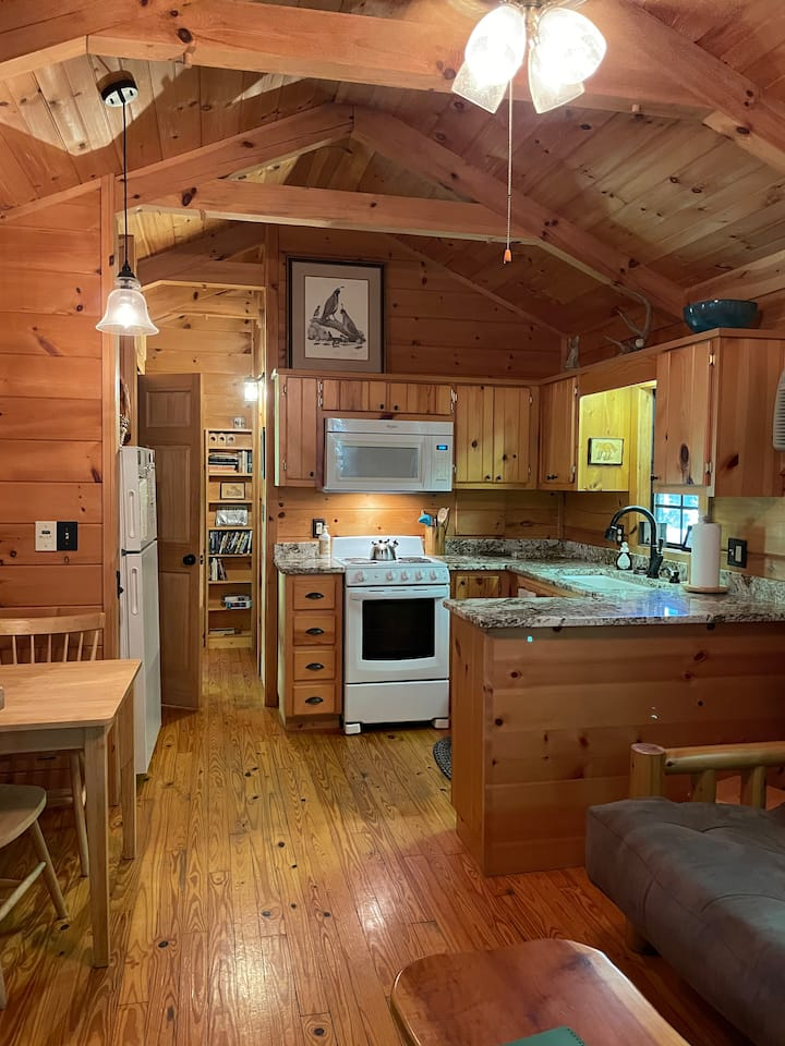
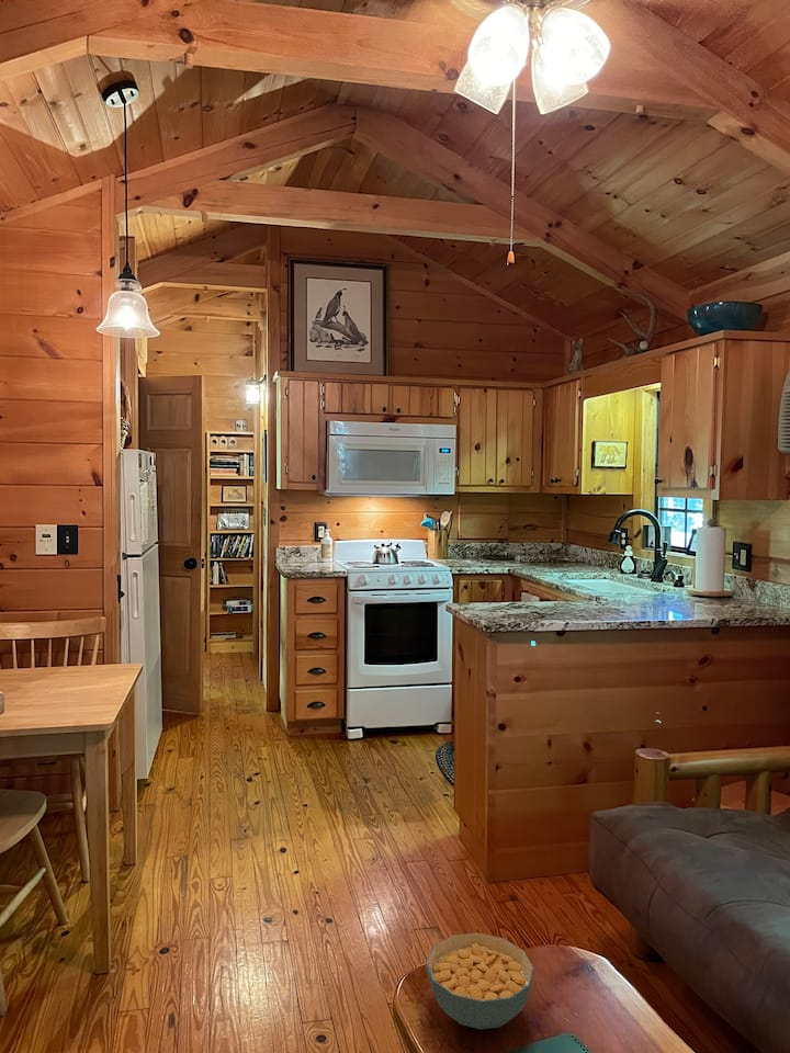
+ cereal bowl (478, 989)
